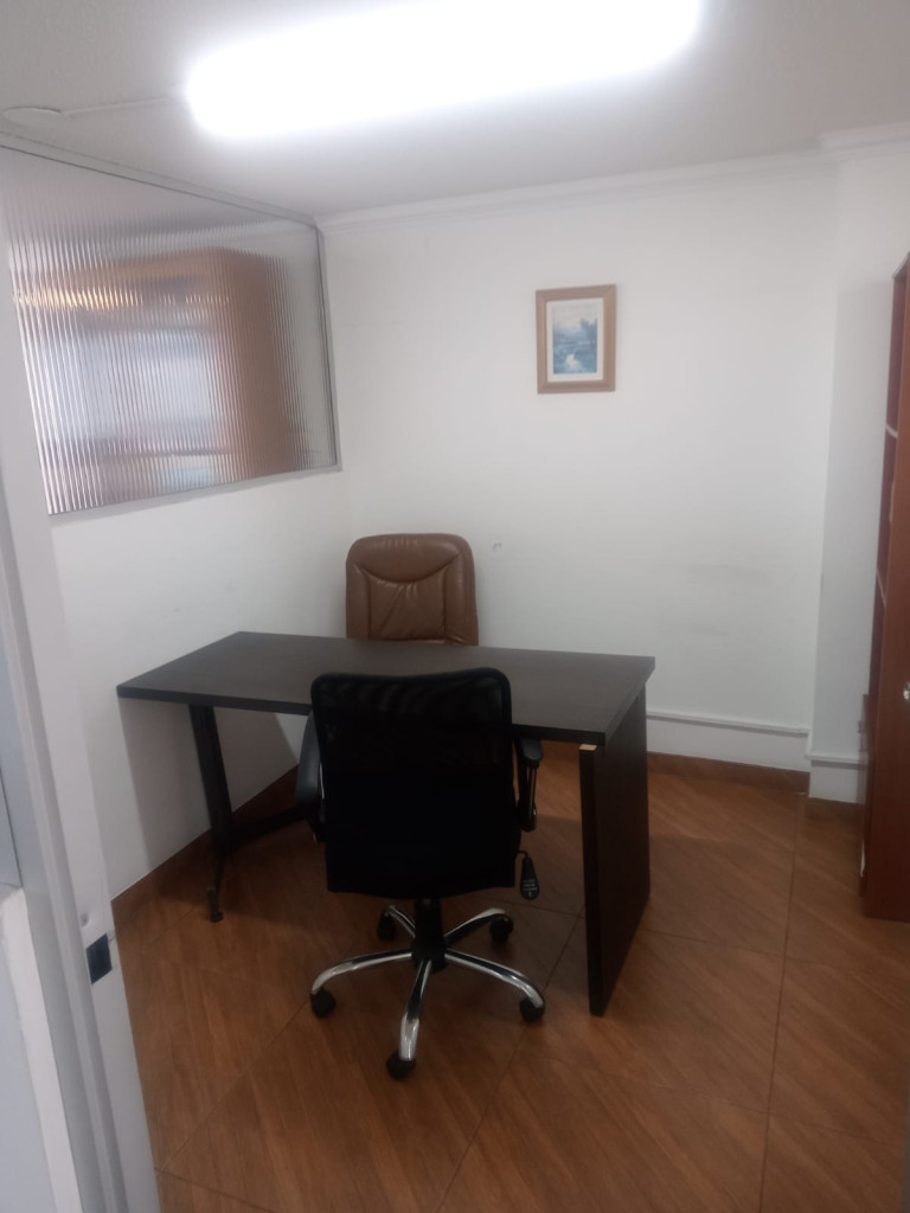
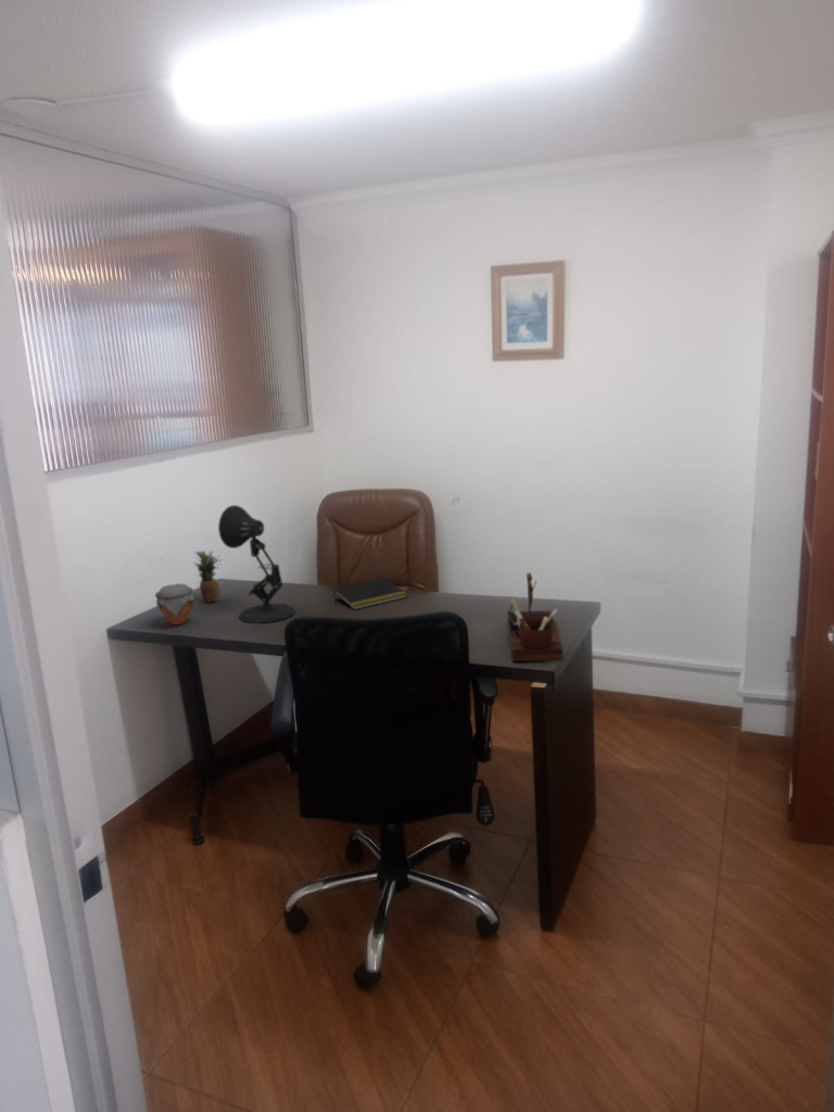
+ jar (176, 605)
+ fruit (210, 576)
+ desk lamp (260, 560)
+ desk organizer (531, 614)
+ notepad (370, 593)
